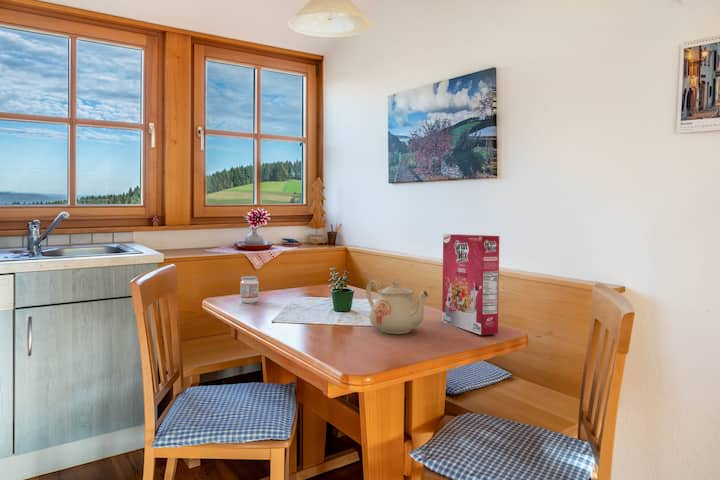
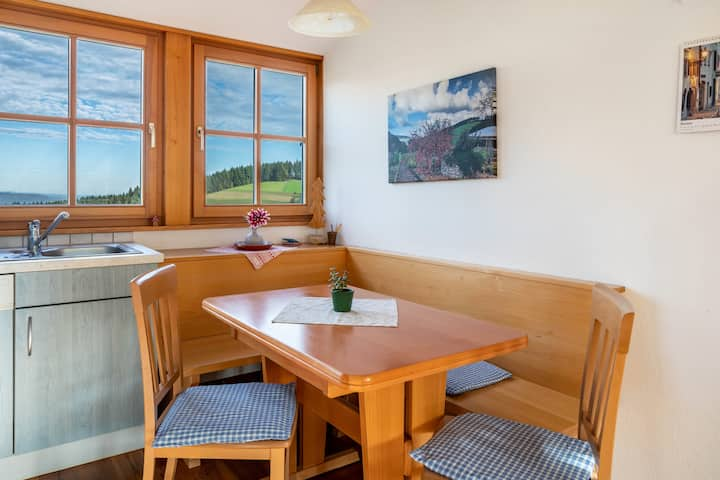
- cereal box (469, 281)
- teapot (395, 304)
- jam (249, 289)
